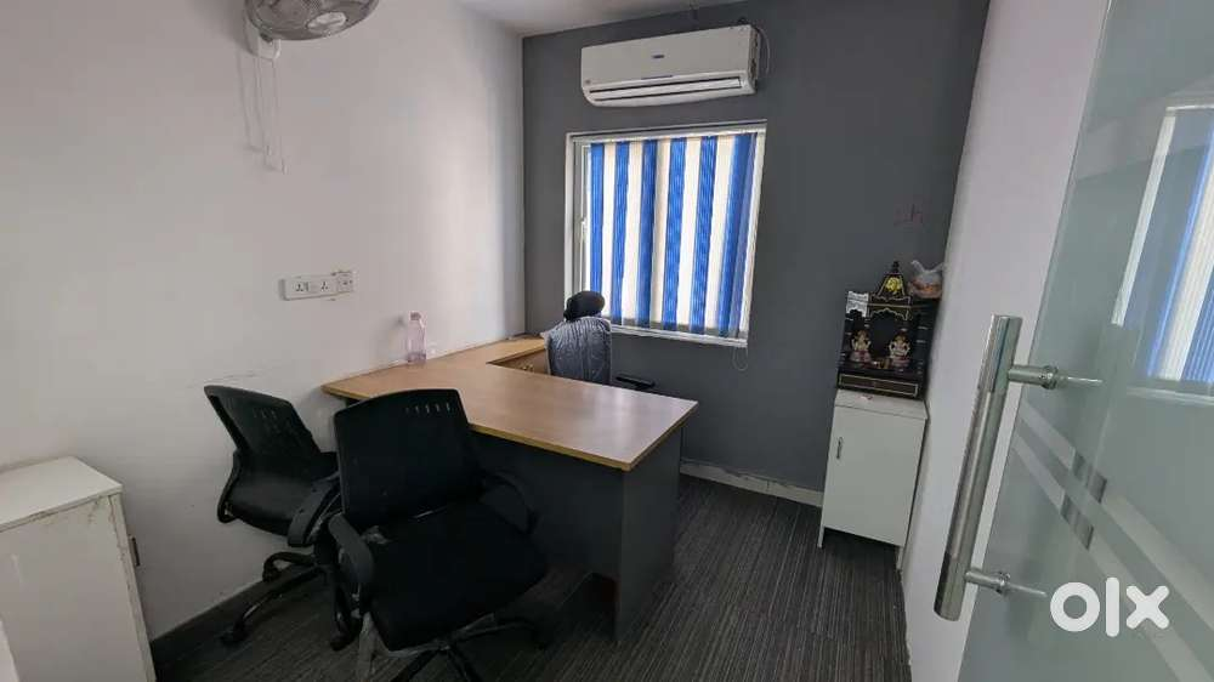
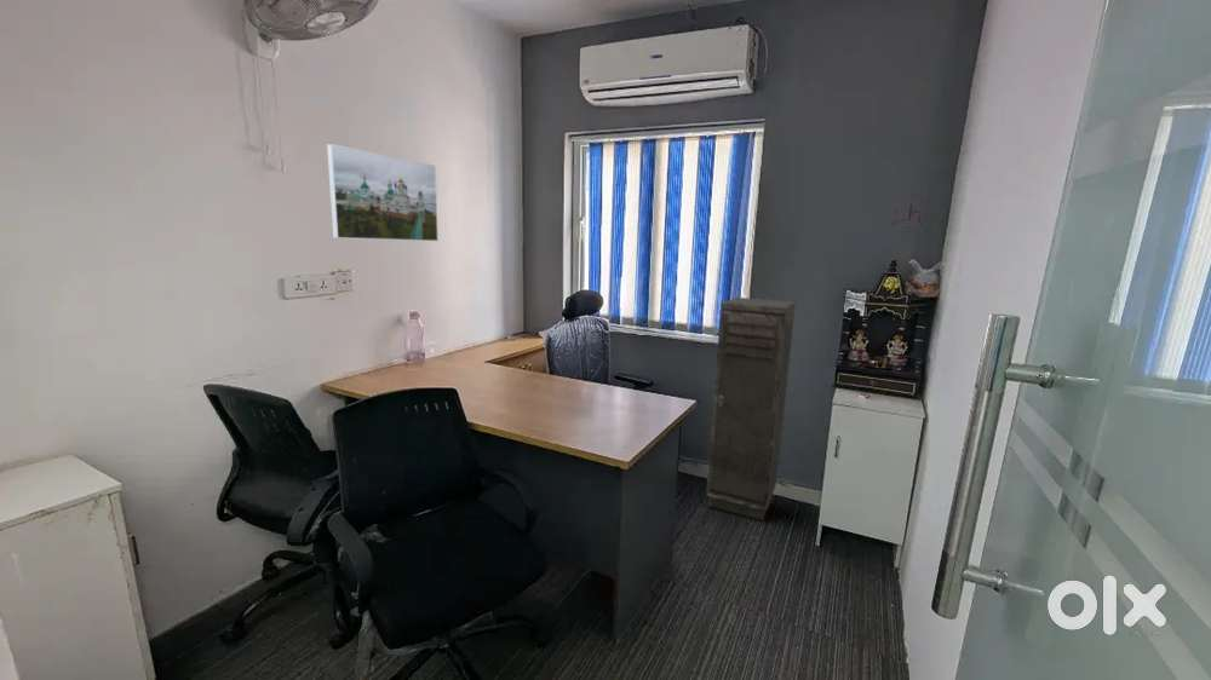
+ storage cabinet (750, 405)
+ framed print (389, 198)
